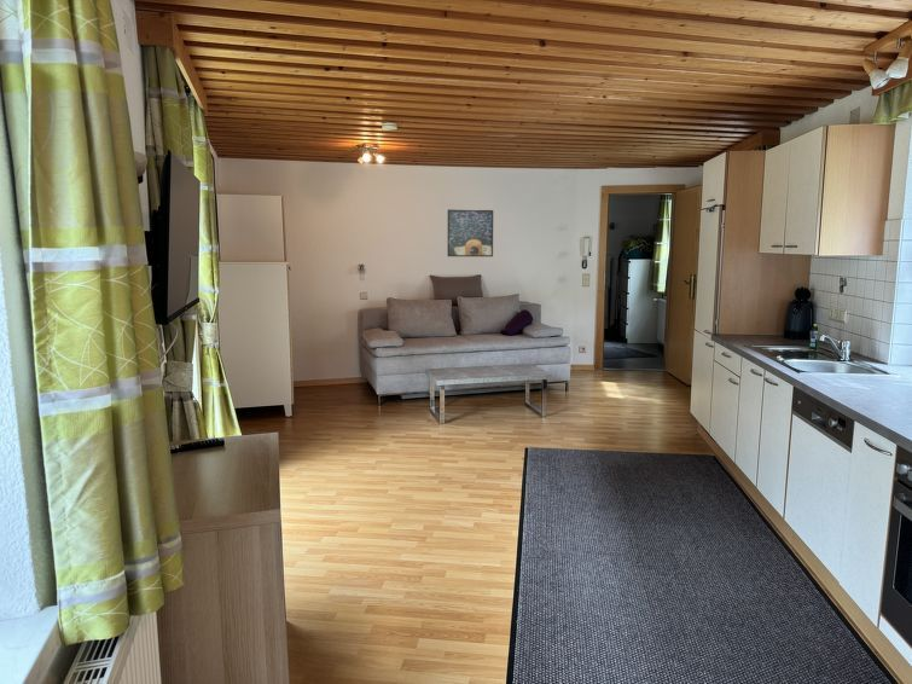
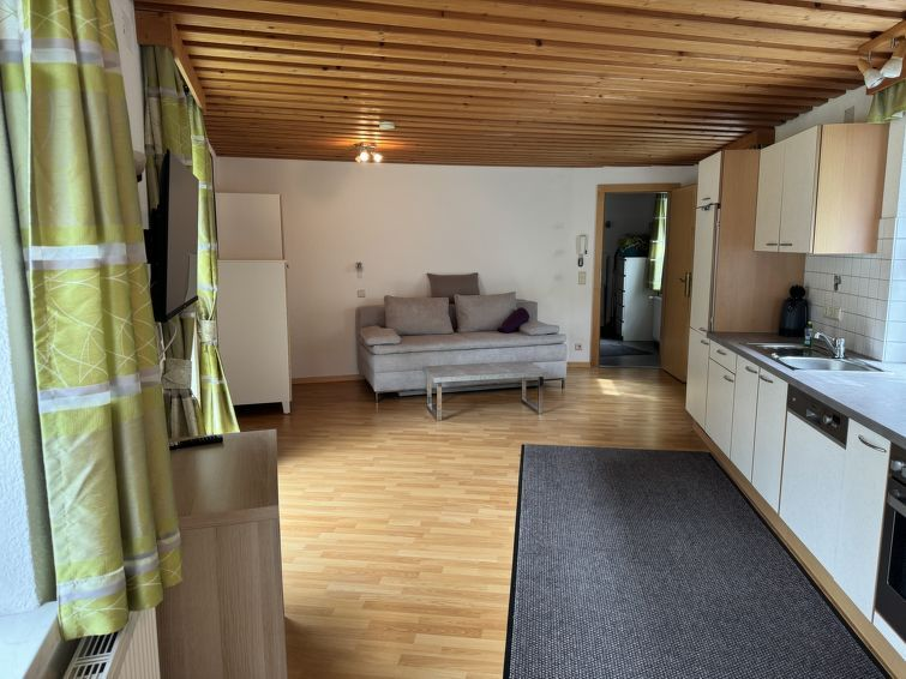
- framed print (470, 233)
